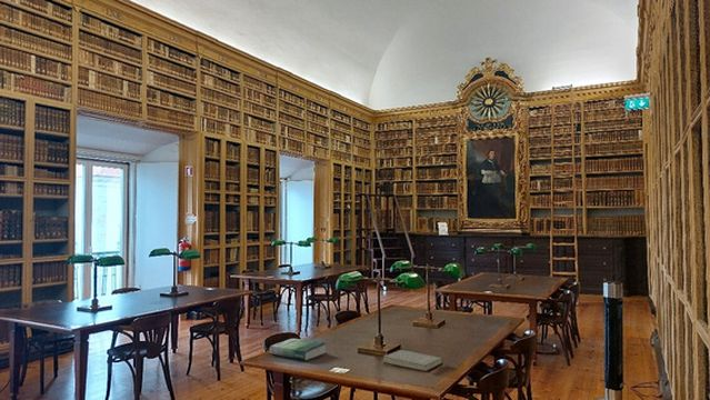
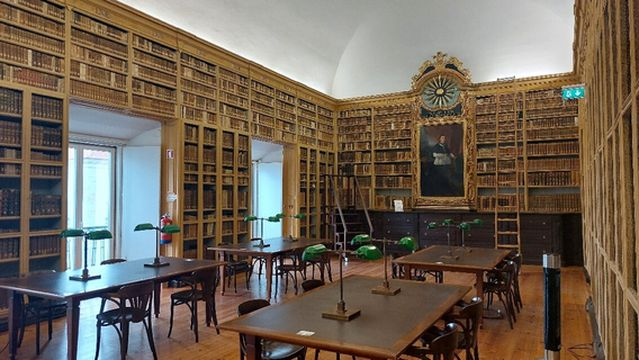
- book (412, 360)
- book (298, 348)
